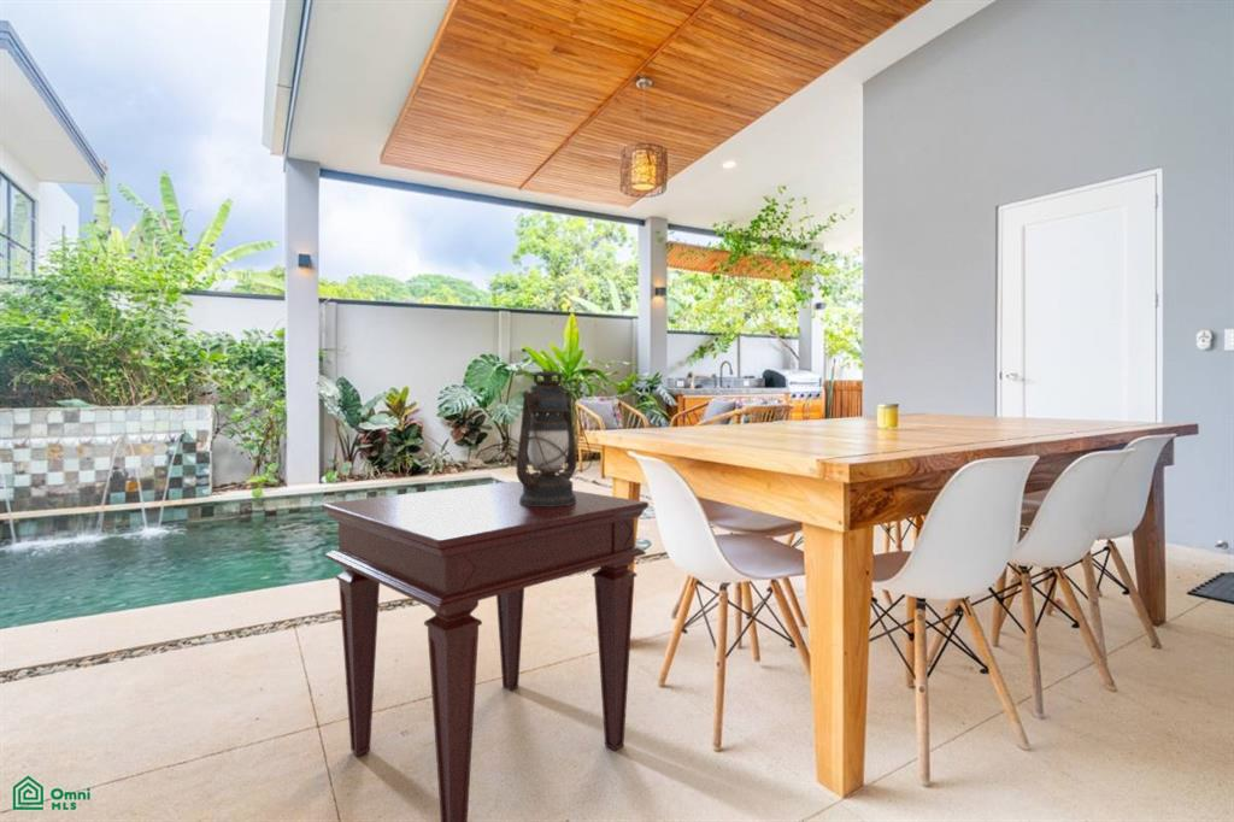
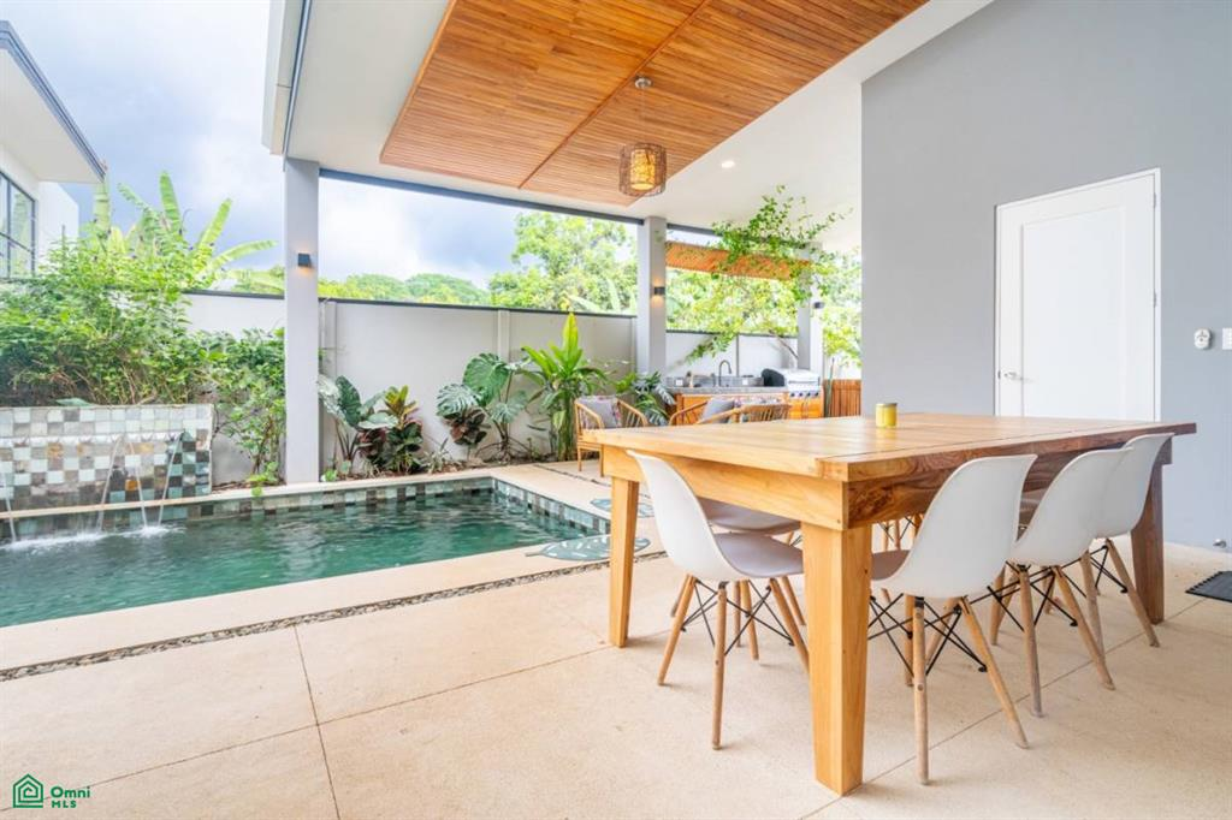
- lantern (550, 434)
- side table (481, 623)
